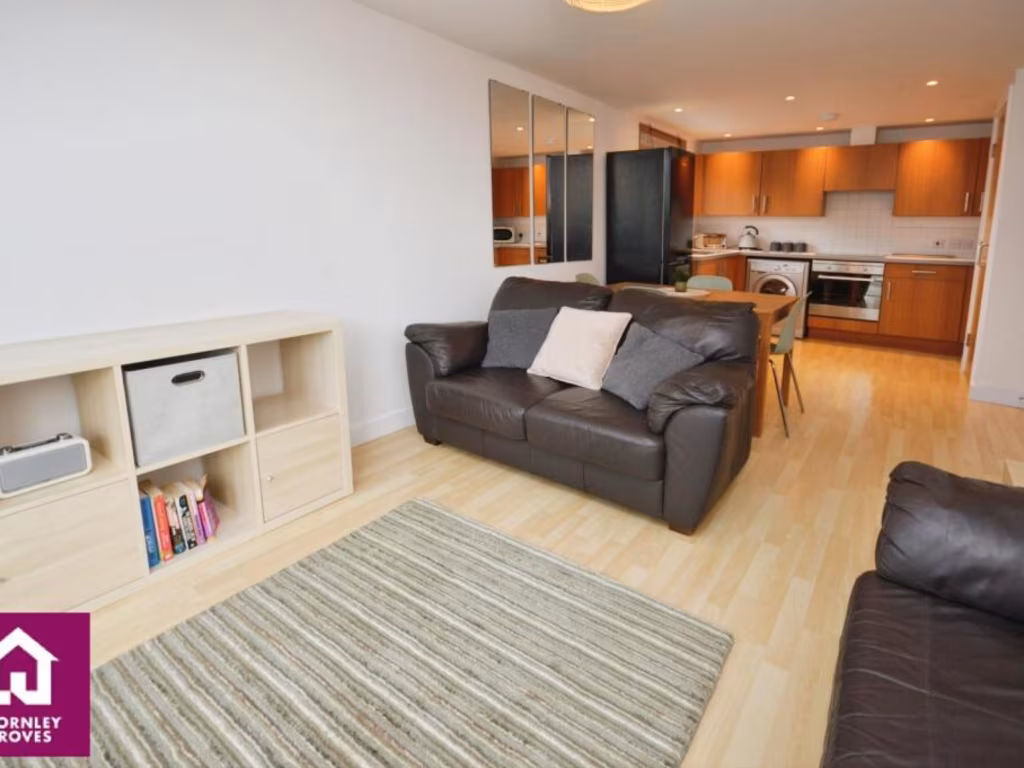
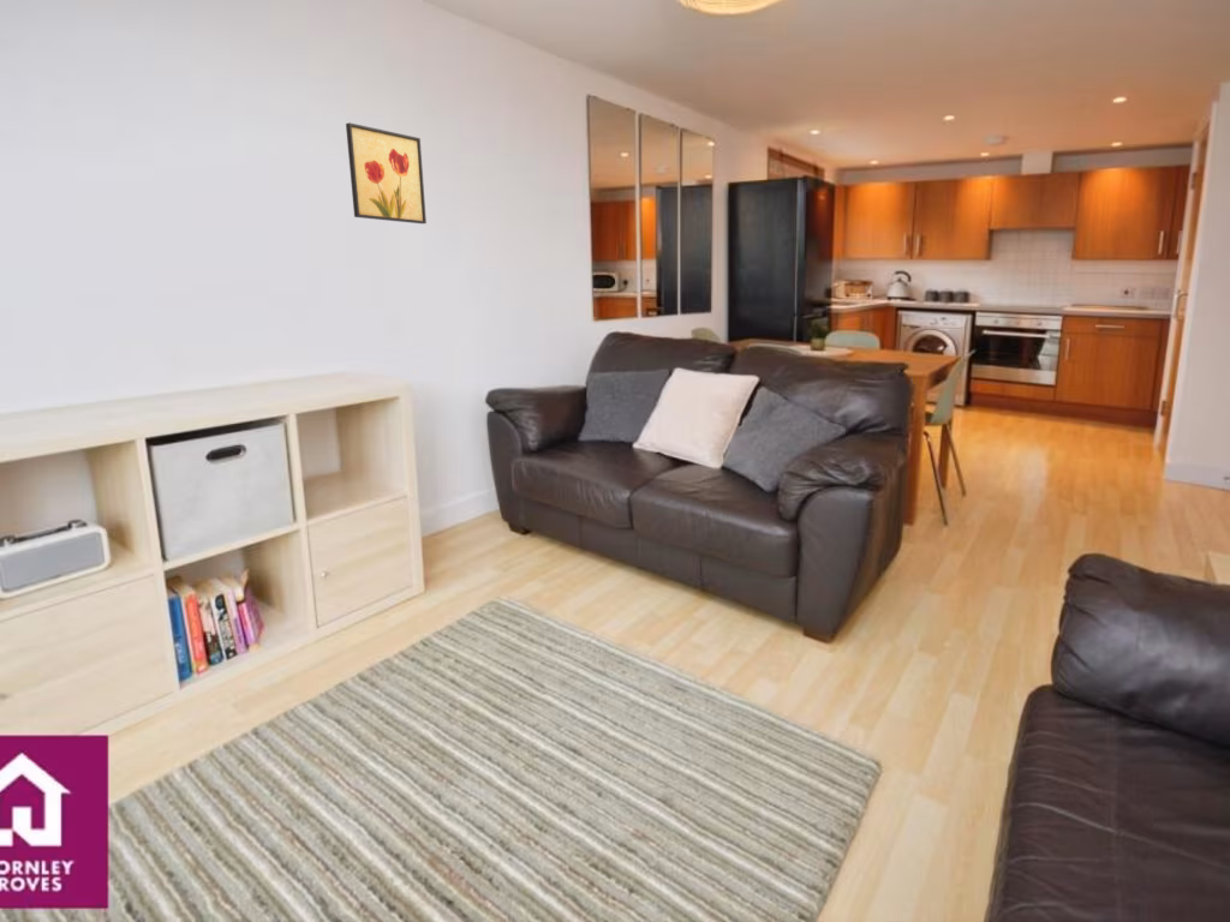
+ wall art (387, 176)
